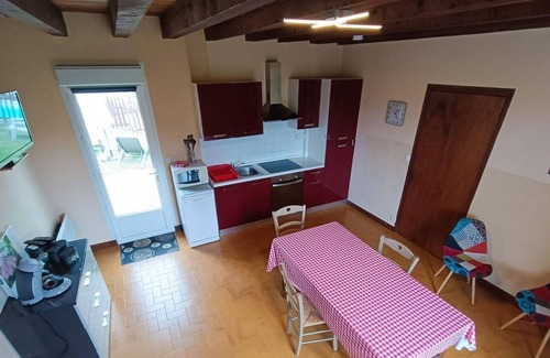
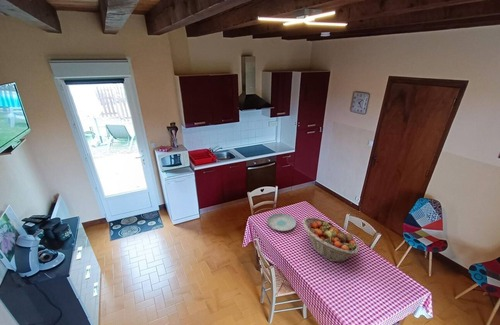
+ plate (281, 222)
+ fruit basket (328, 237)
